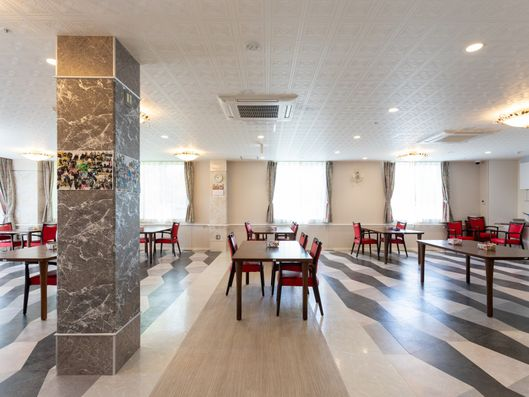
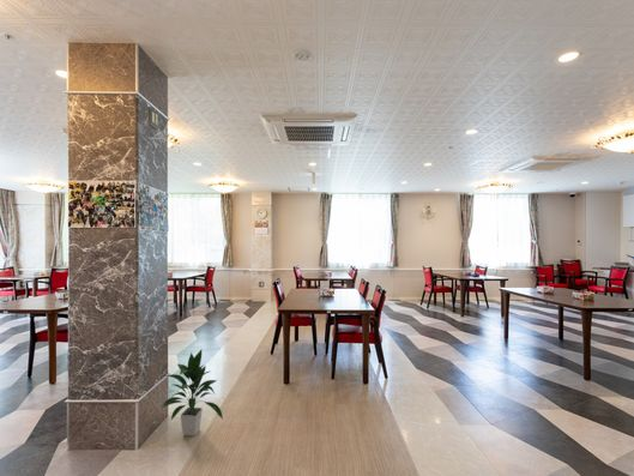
+ indoor plant (193, 393)
